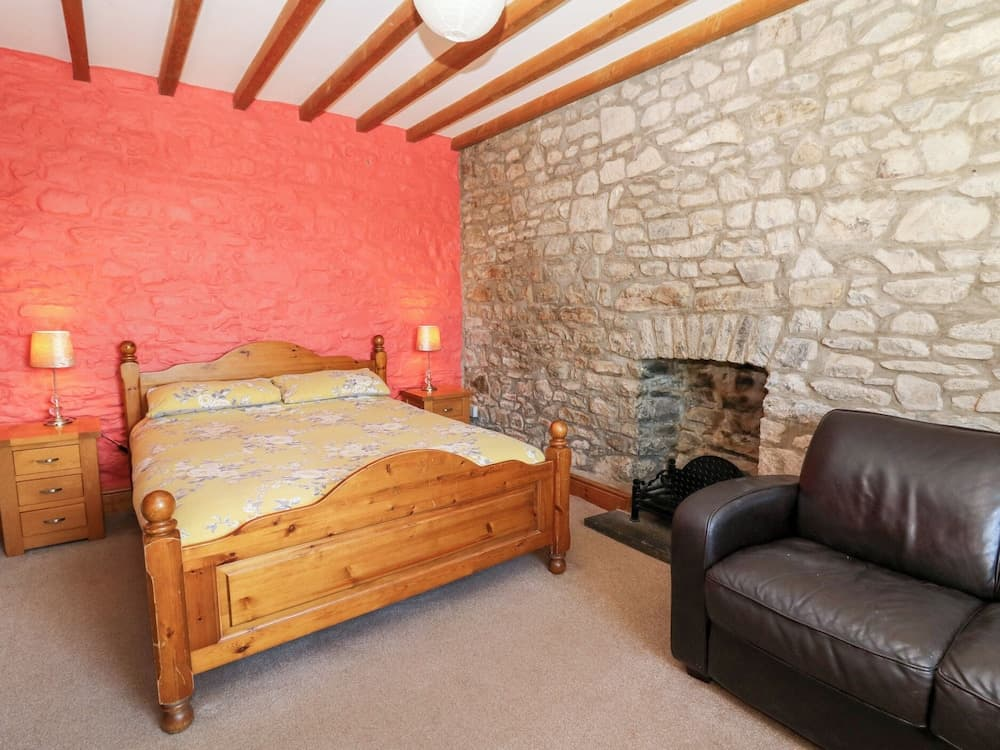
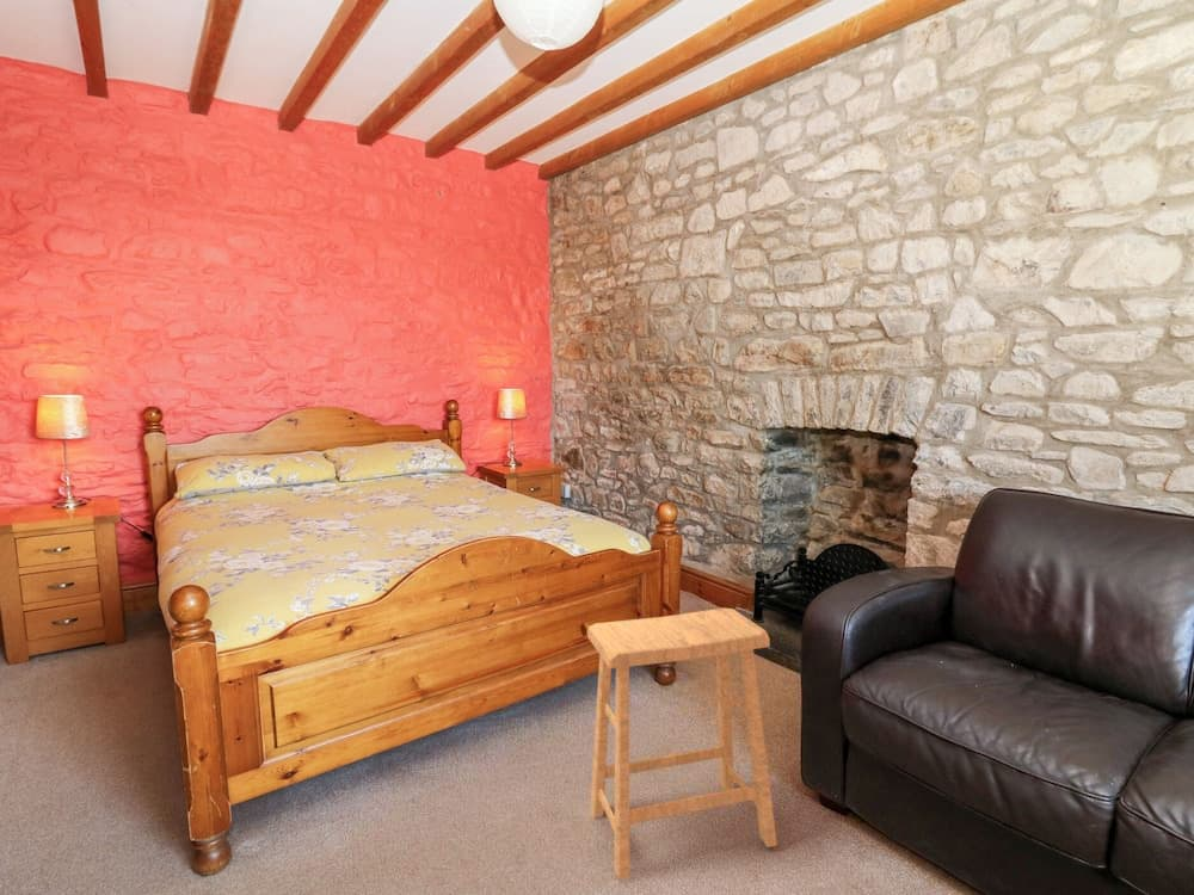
+ stool (684, 752)
